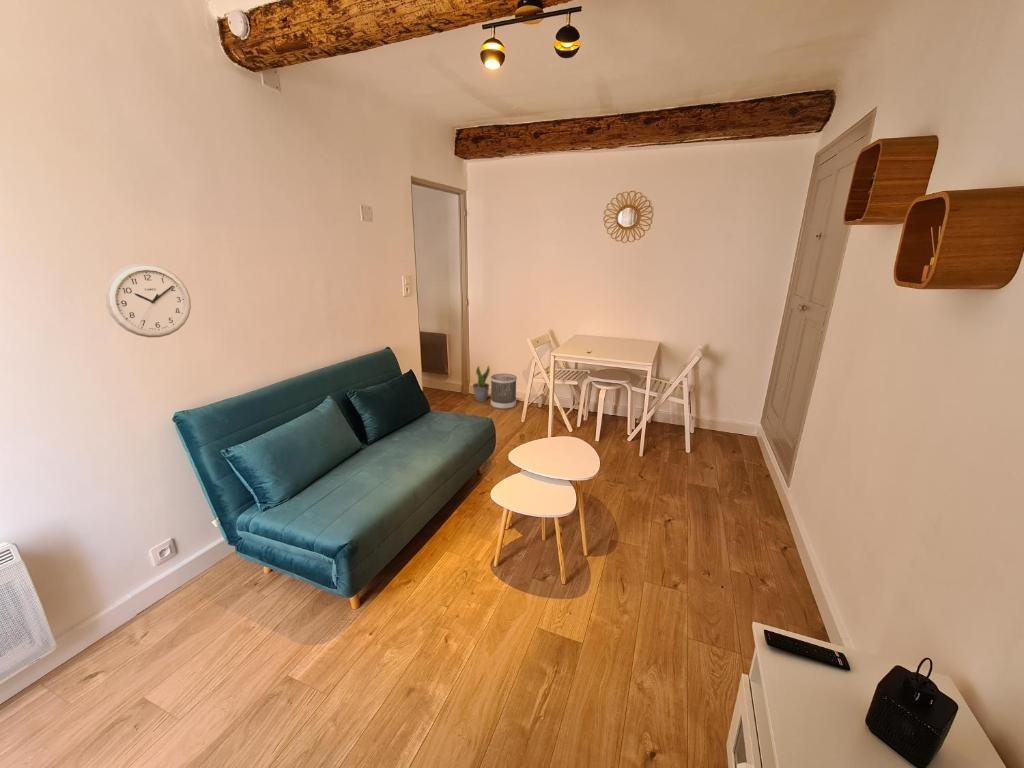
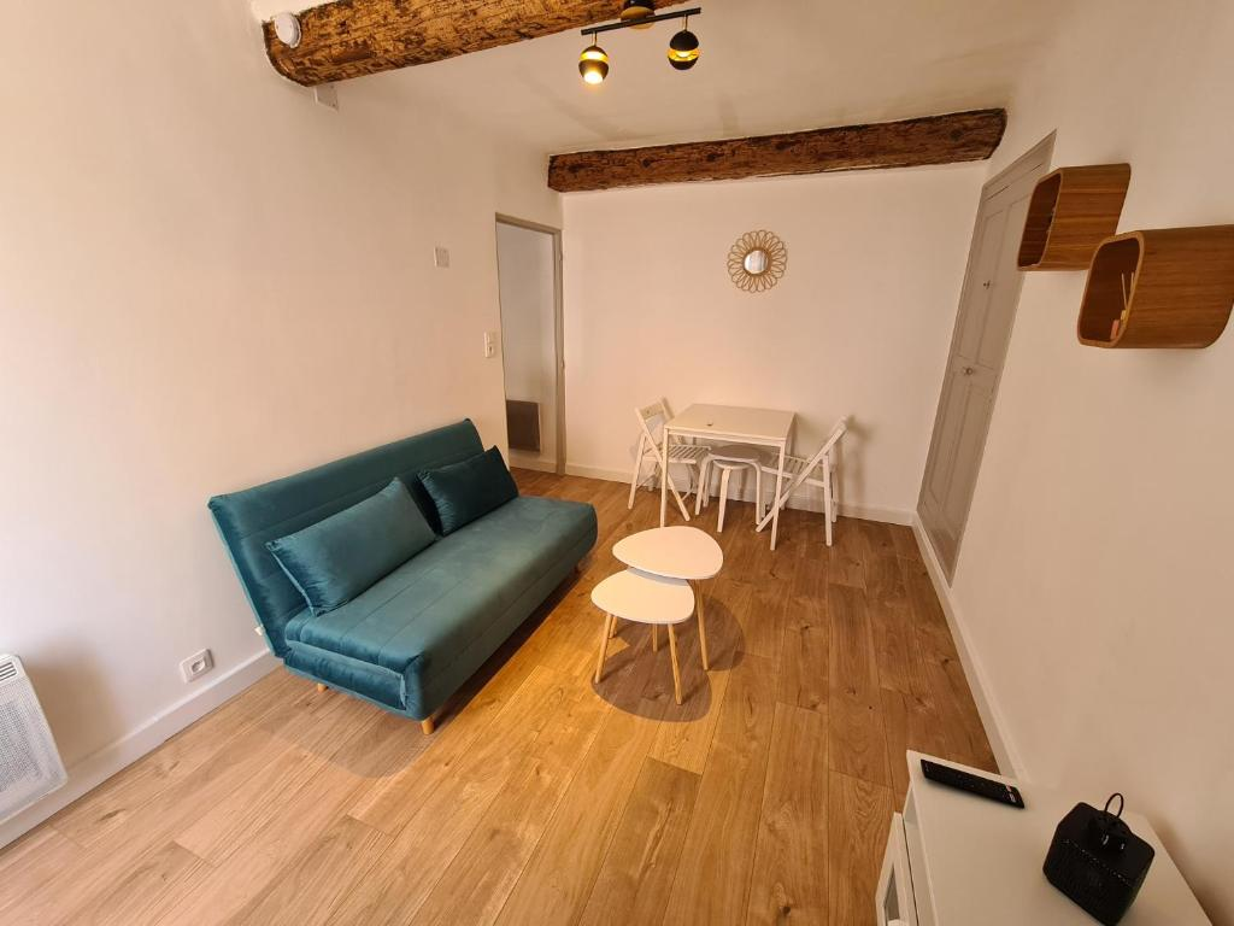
- wastebasket (503, 390)
- wall clock (152, 301)
- potted plant (480, 381)
